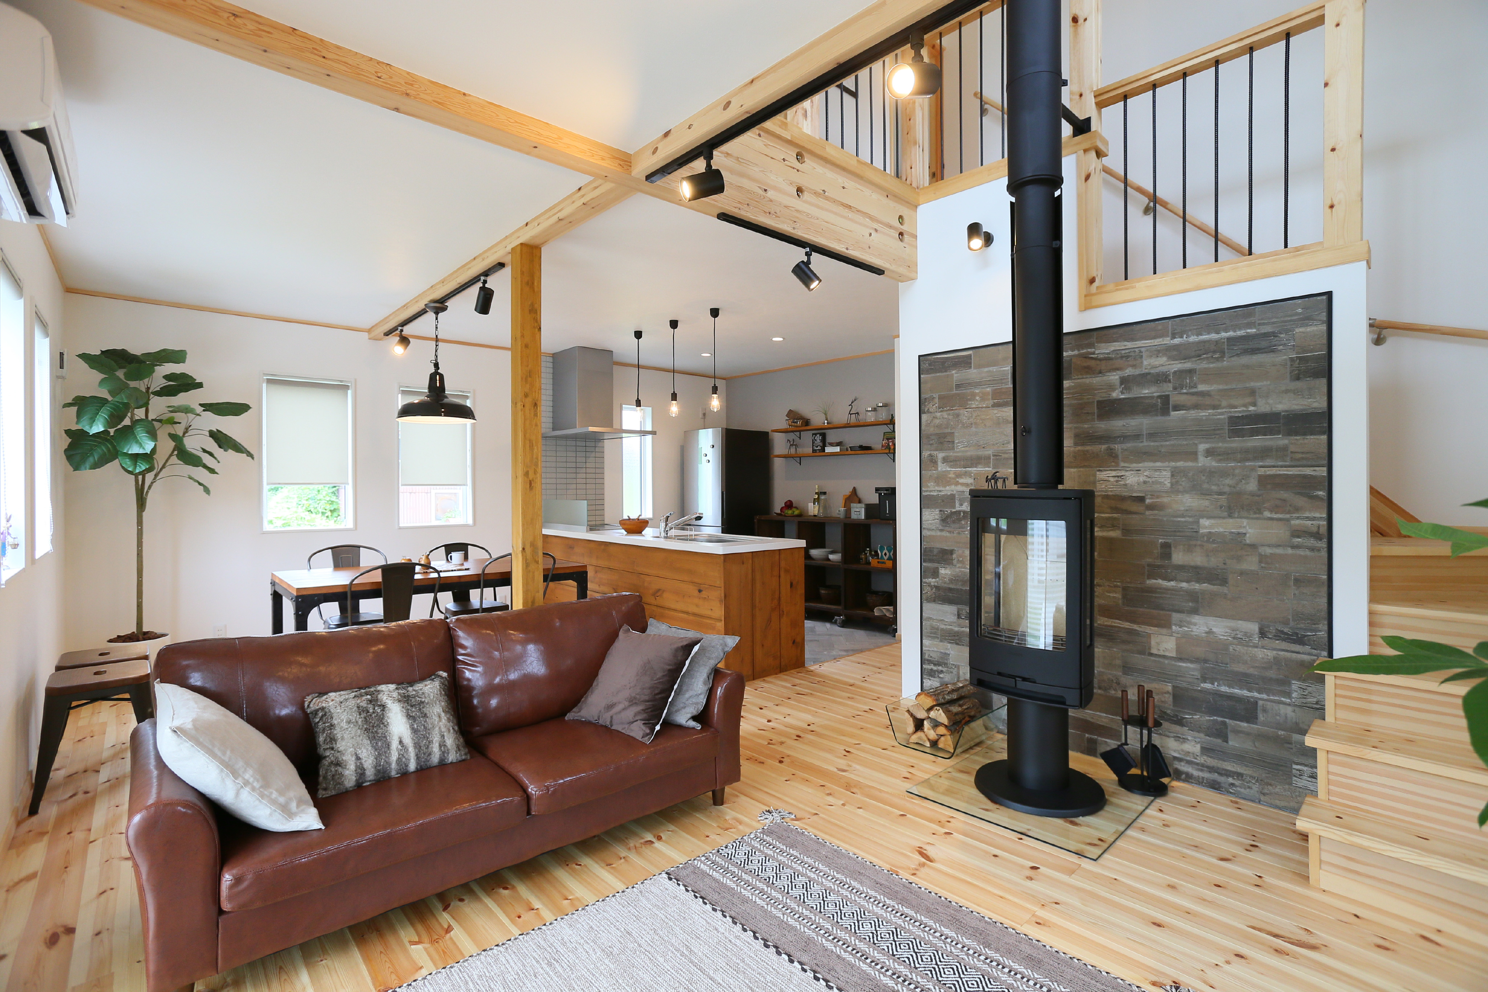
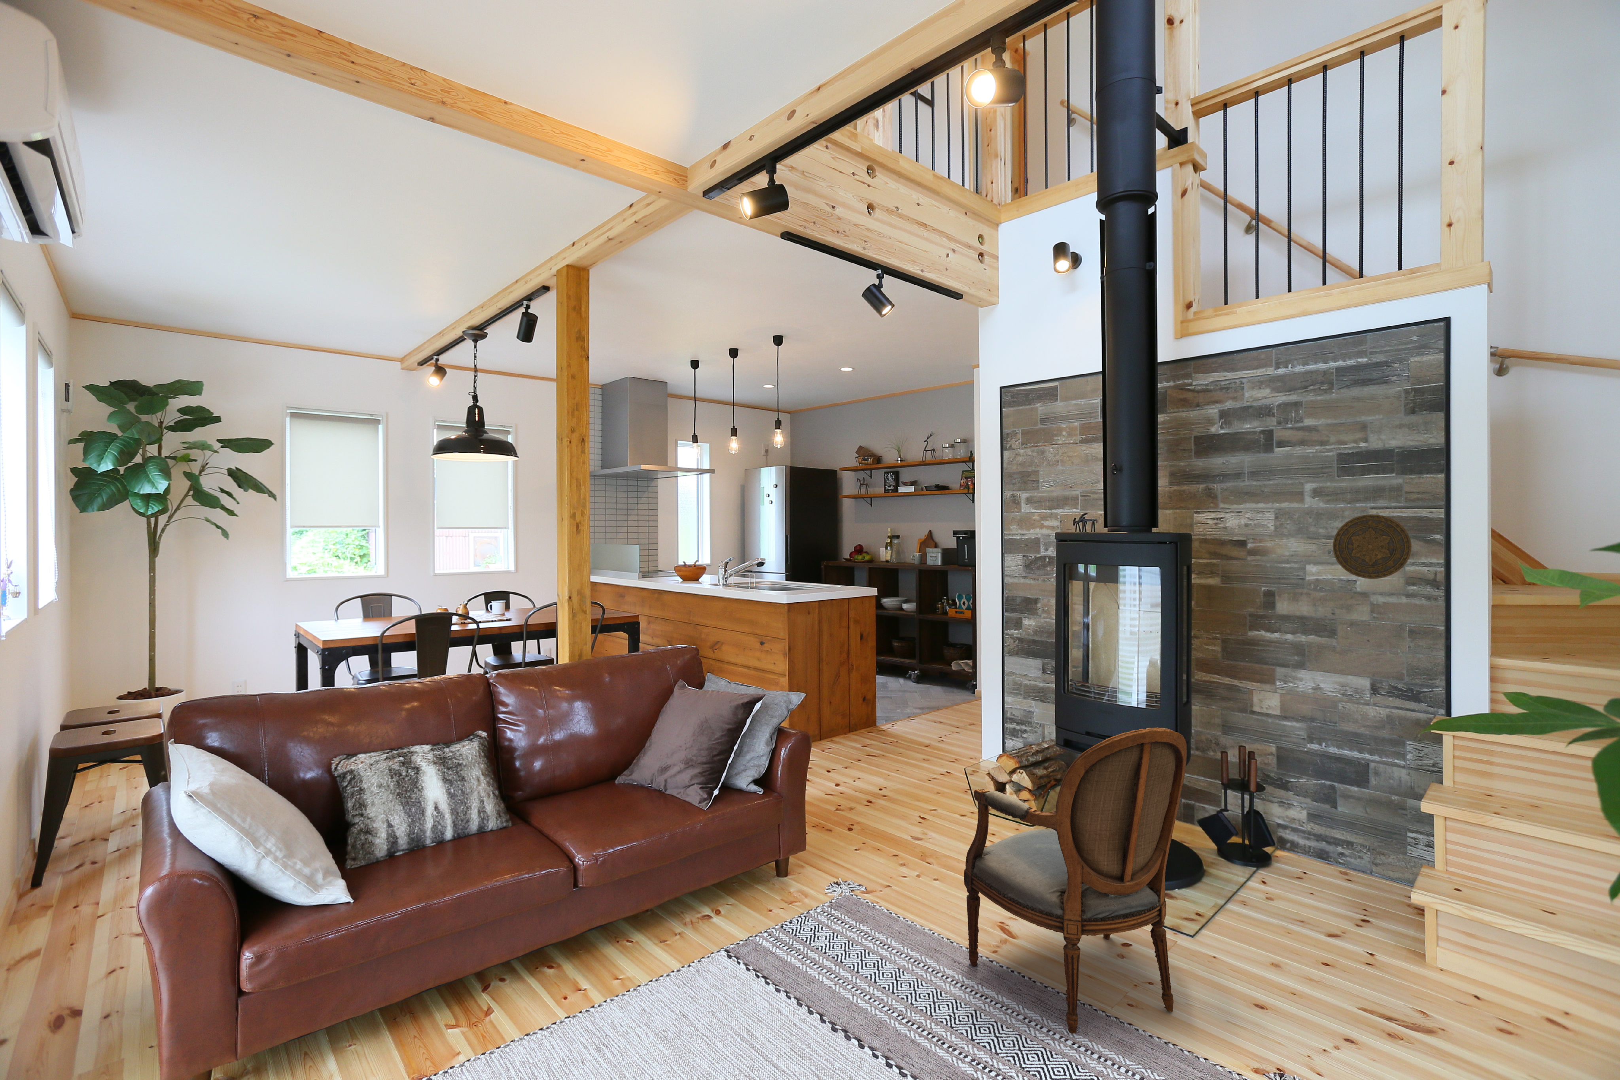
+ decorative plate (1370, 546)
+ armchair (1084, 849)
